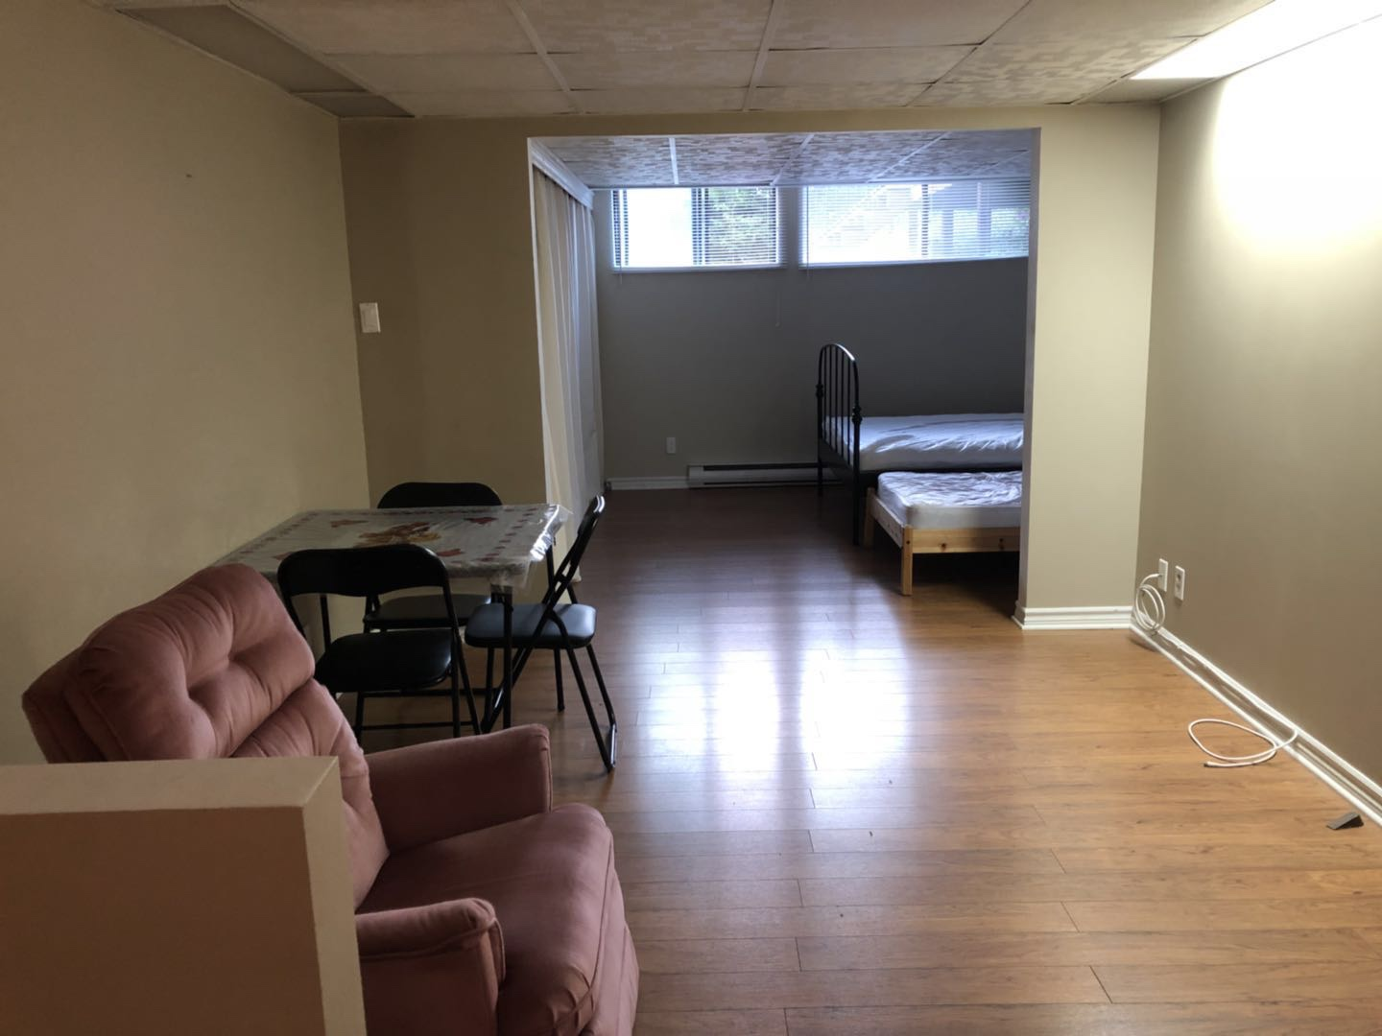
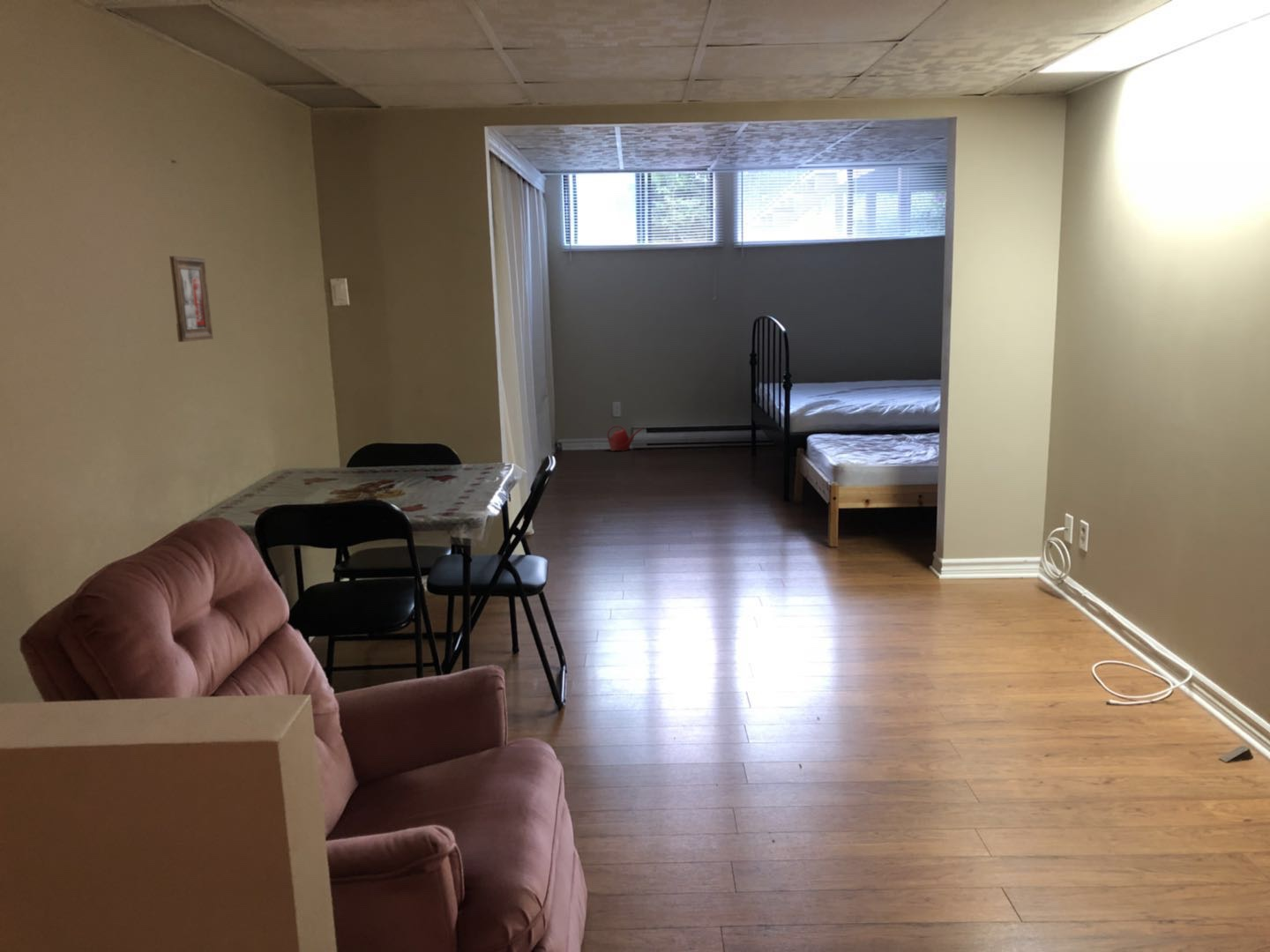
+ watering can (625, 437)
+ picture frame (191, 299)
